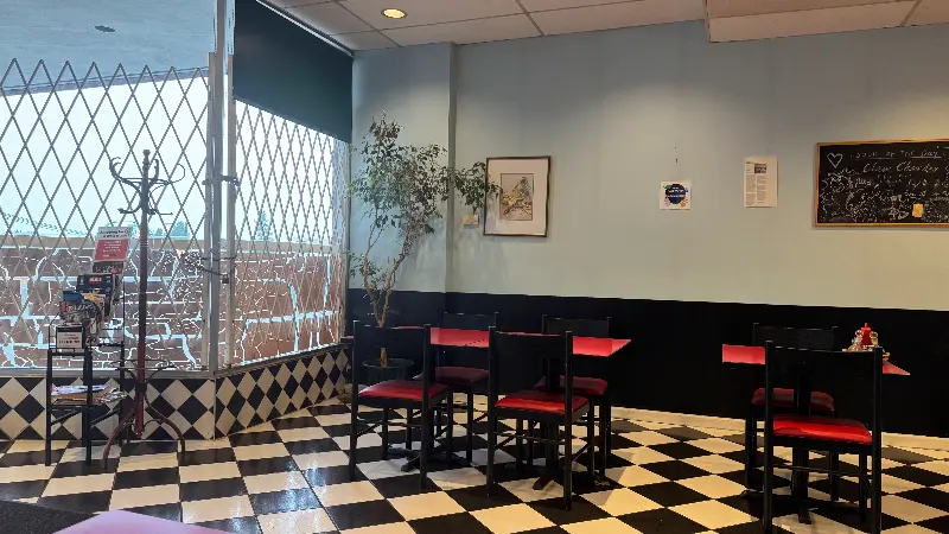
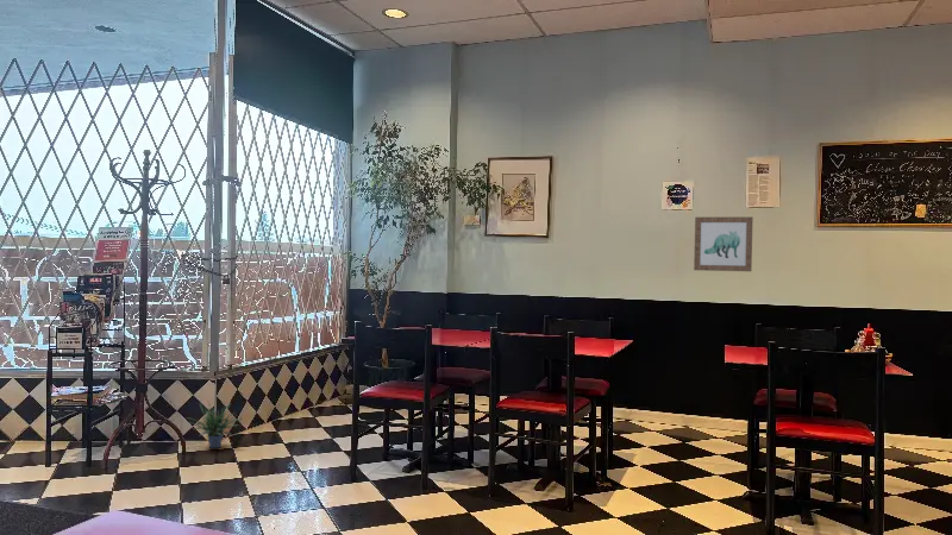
+ wall art (722, 244)
+ potted plant (213, 420)
